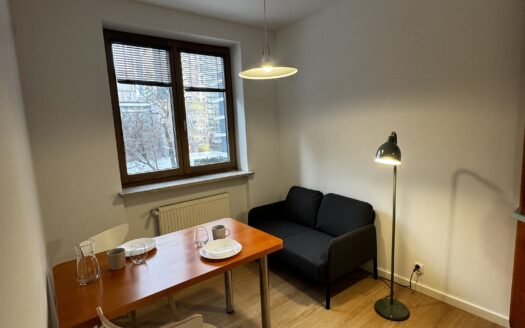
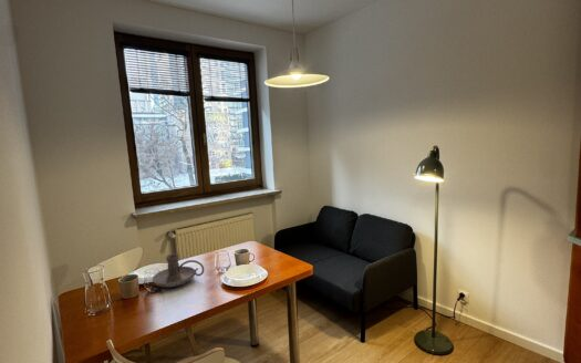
+ candle holder (178, 268)
